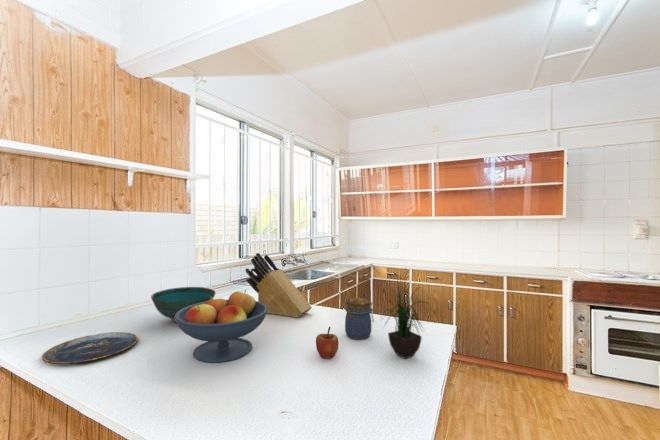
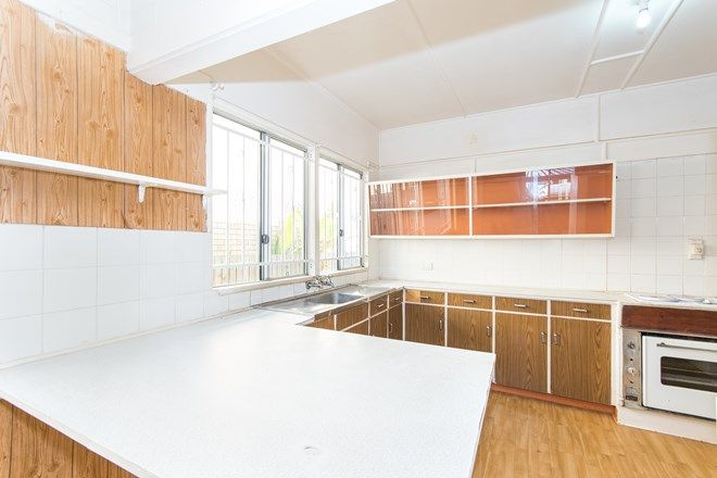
- potted plant (403, 306)
- plate (93, 347)
- jar (359, 317)
- apple (327, 341)
- fruit bowl (223, 323)
- bowl (184, 306)
- knife block (277, 282)
